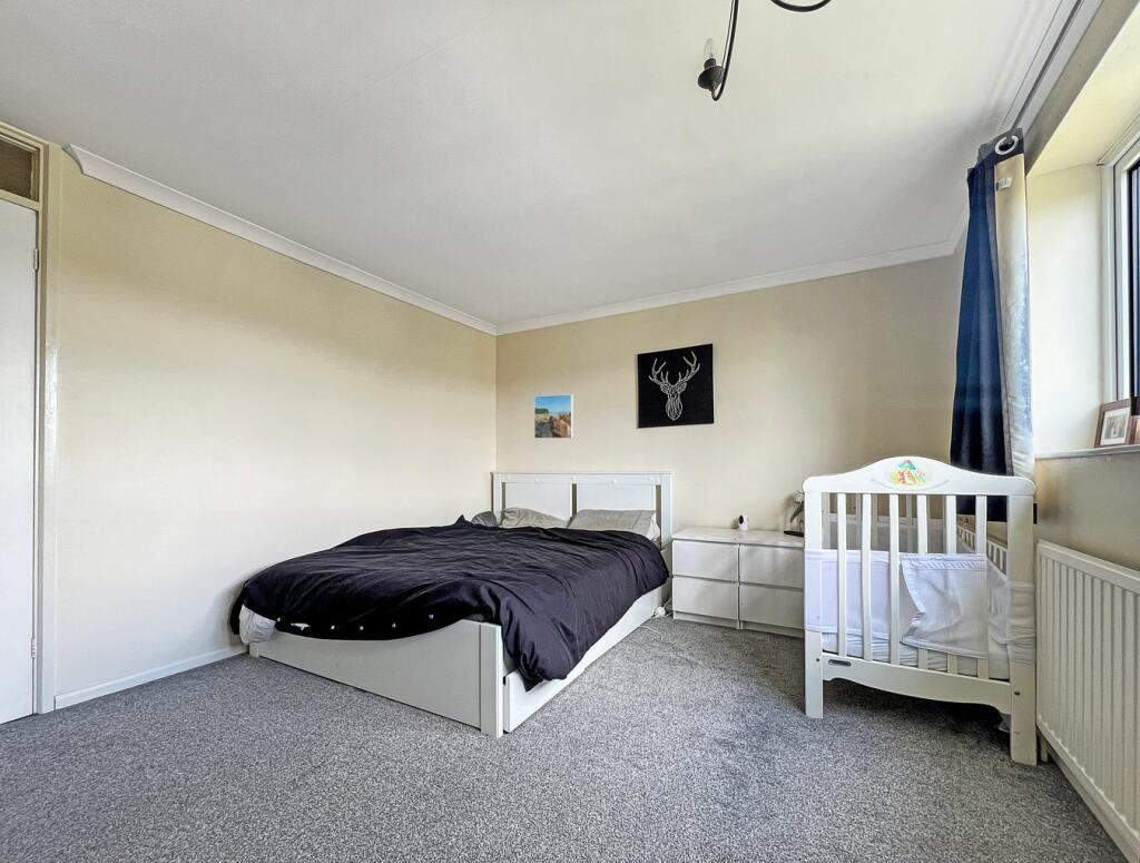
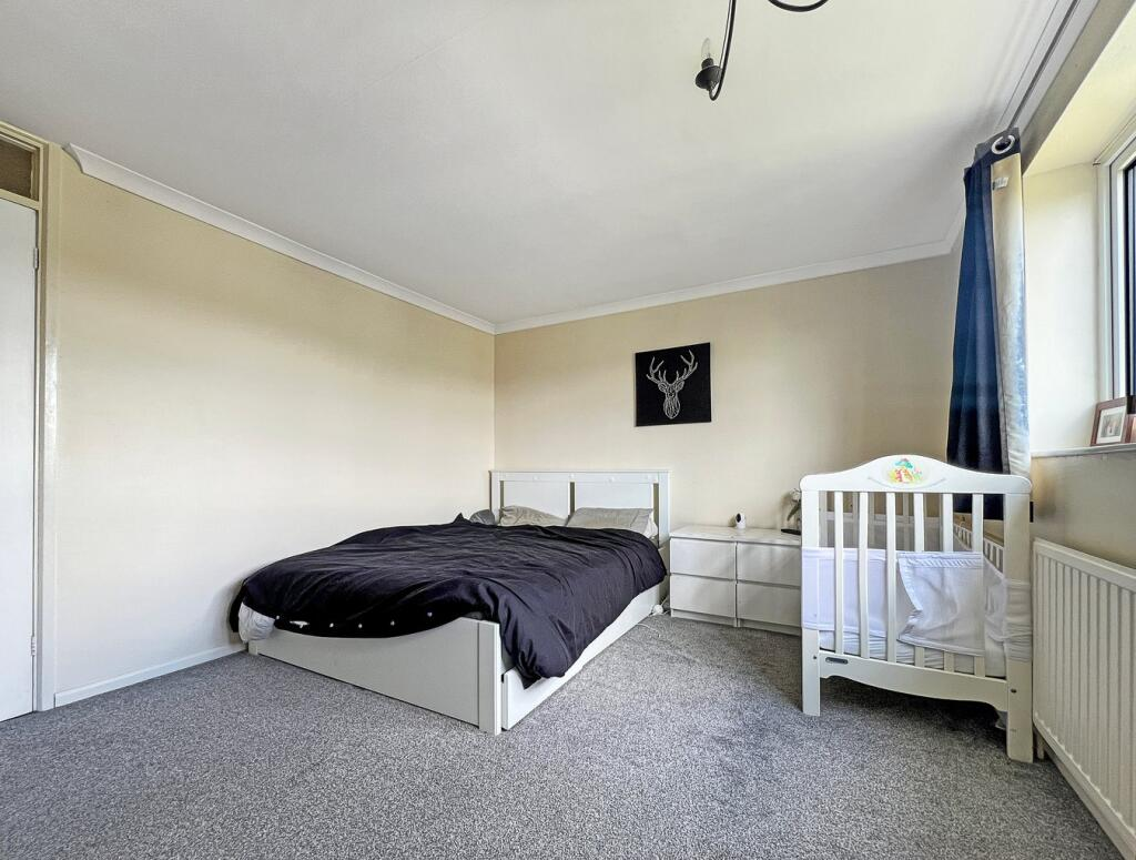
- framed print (553, 416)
